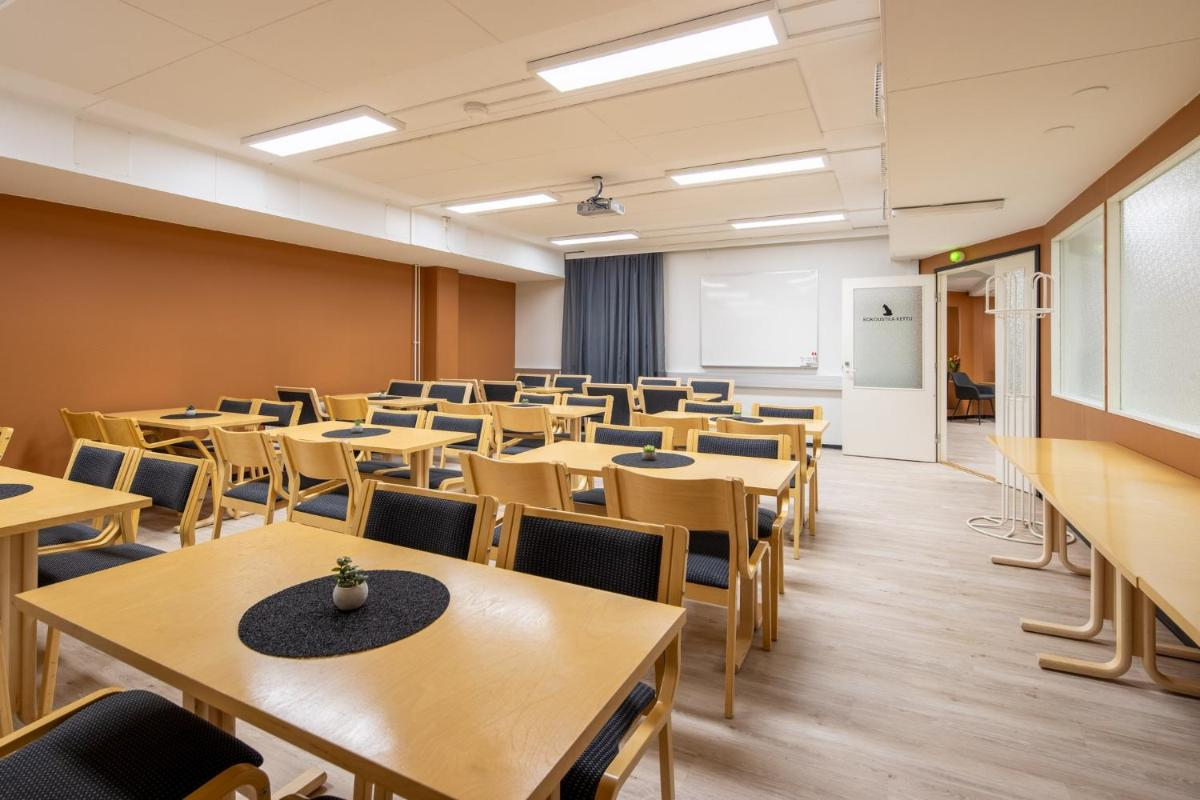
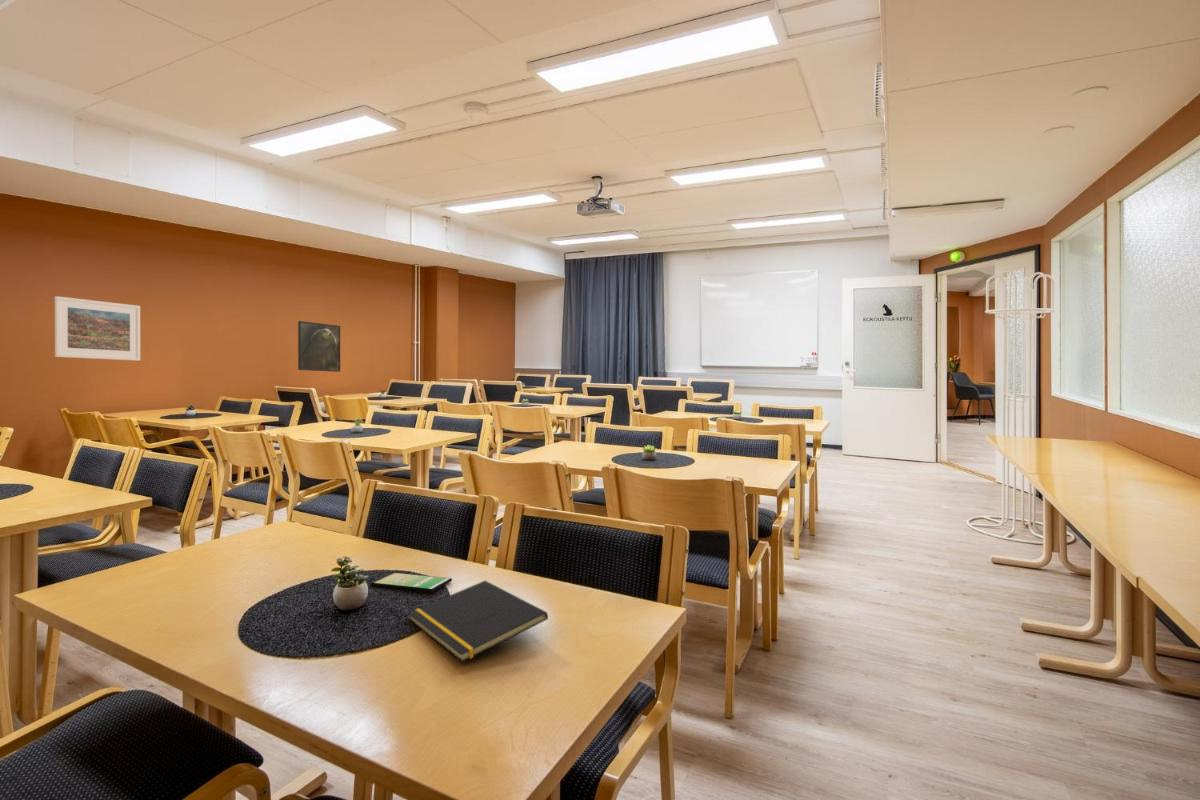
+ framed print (99, 330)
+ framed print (319, 347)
+ notepad (475, 616)
+ smartphone (409, 582)
